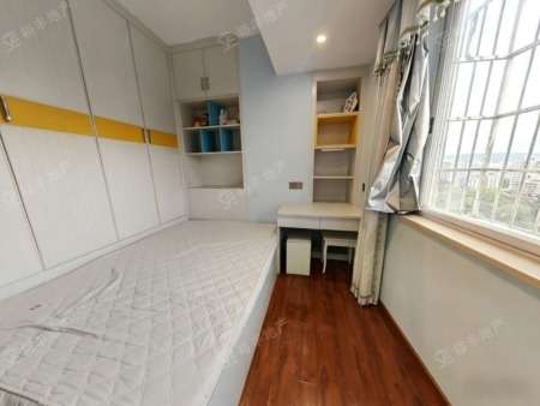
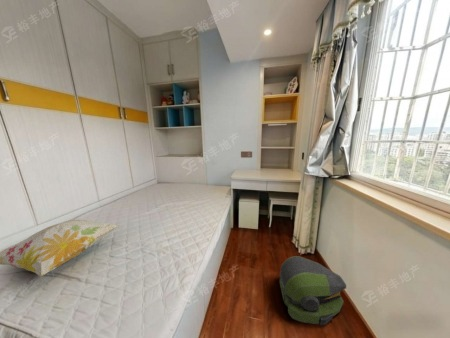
+ decorative pillow (61, 241)
+ backpack (312, 282)
